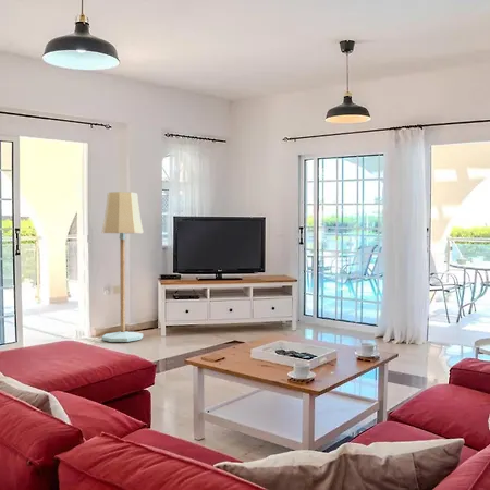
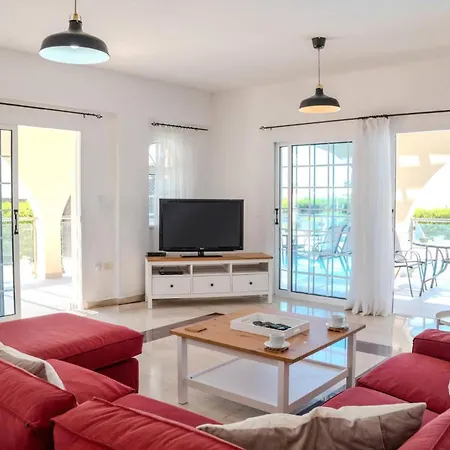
- floor lamp (122, 266)
